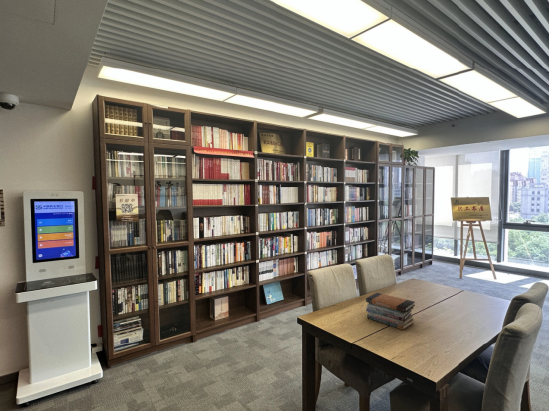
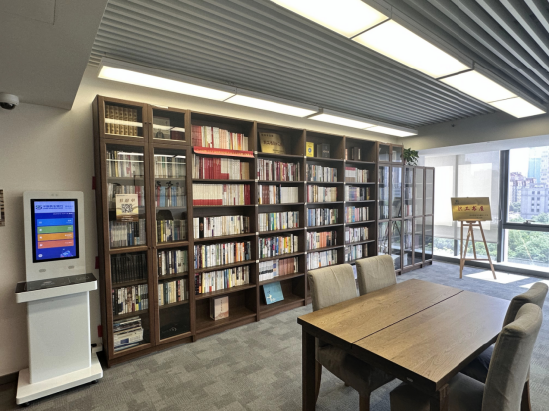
- book stack (389, 309)
